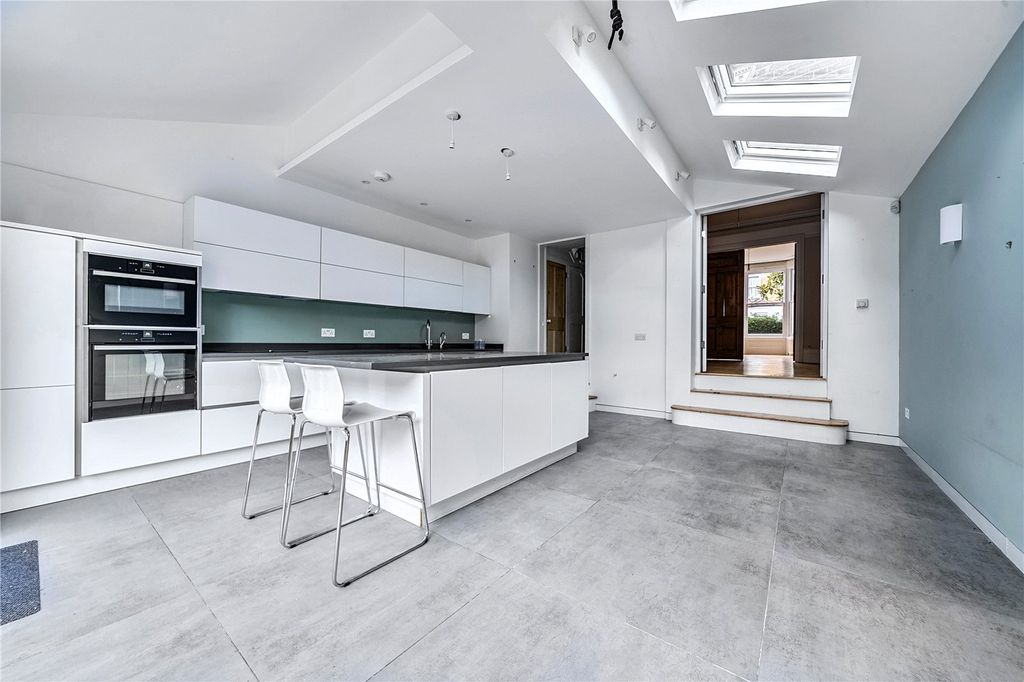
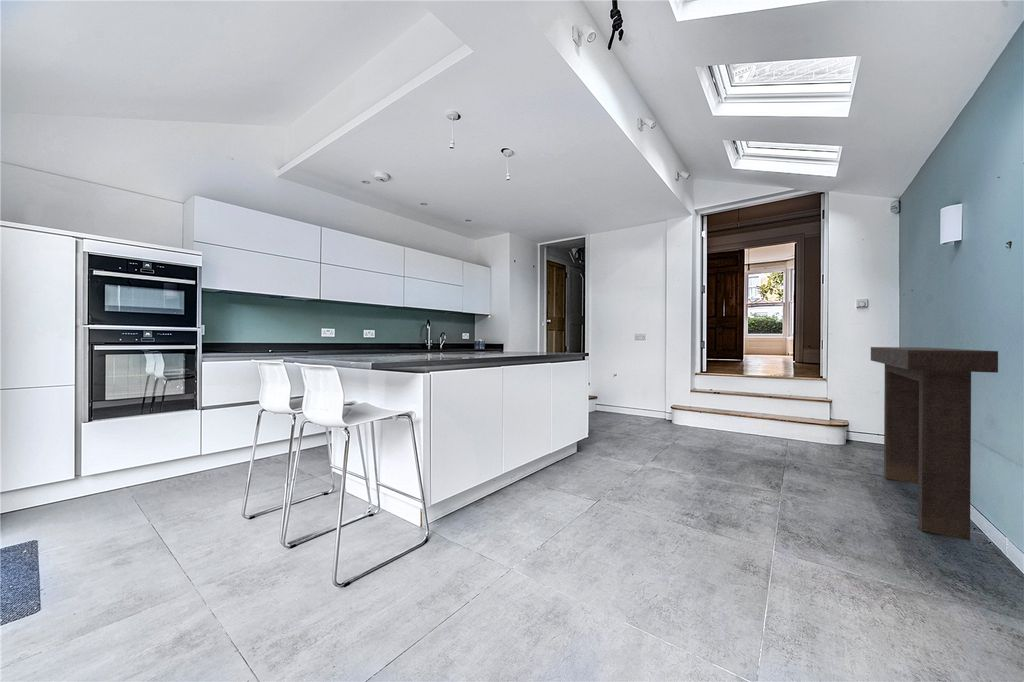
+ console table (919, 425)
